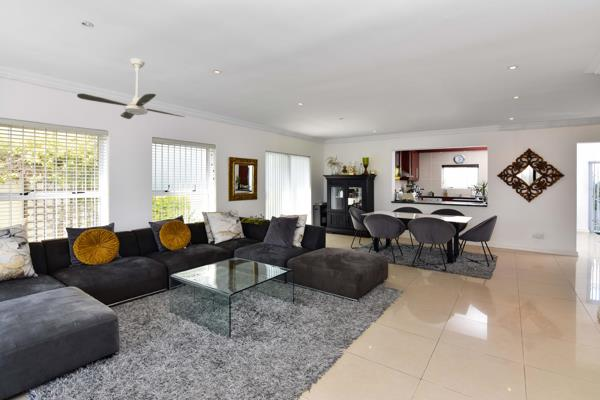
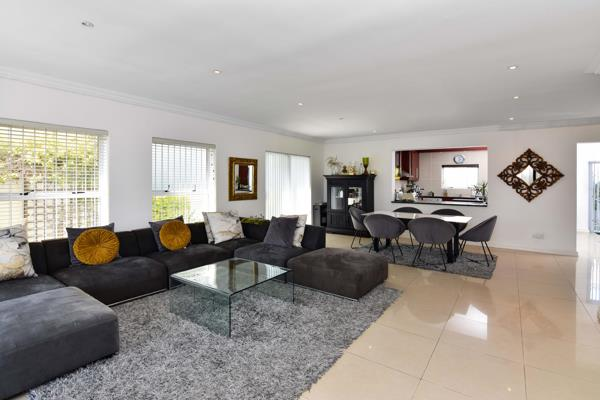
- ceiling fan (136, 86)
